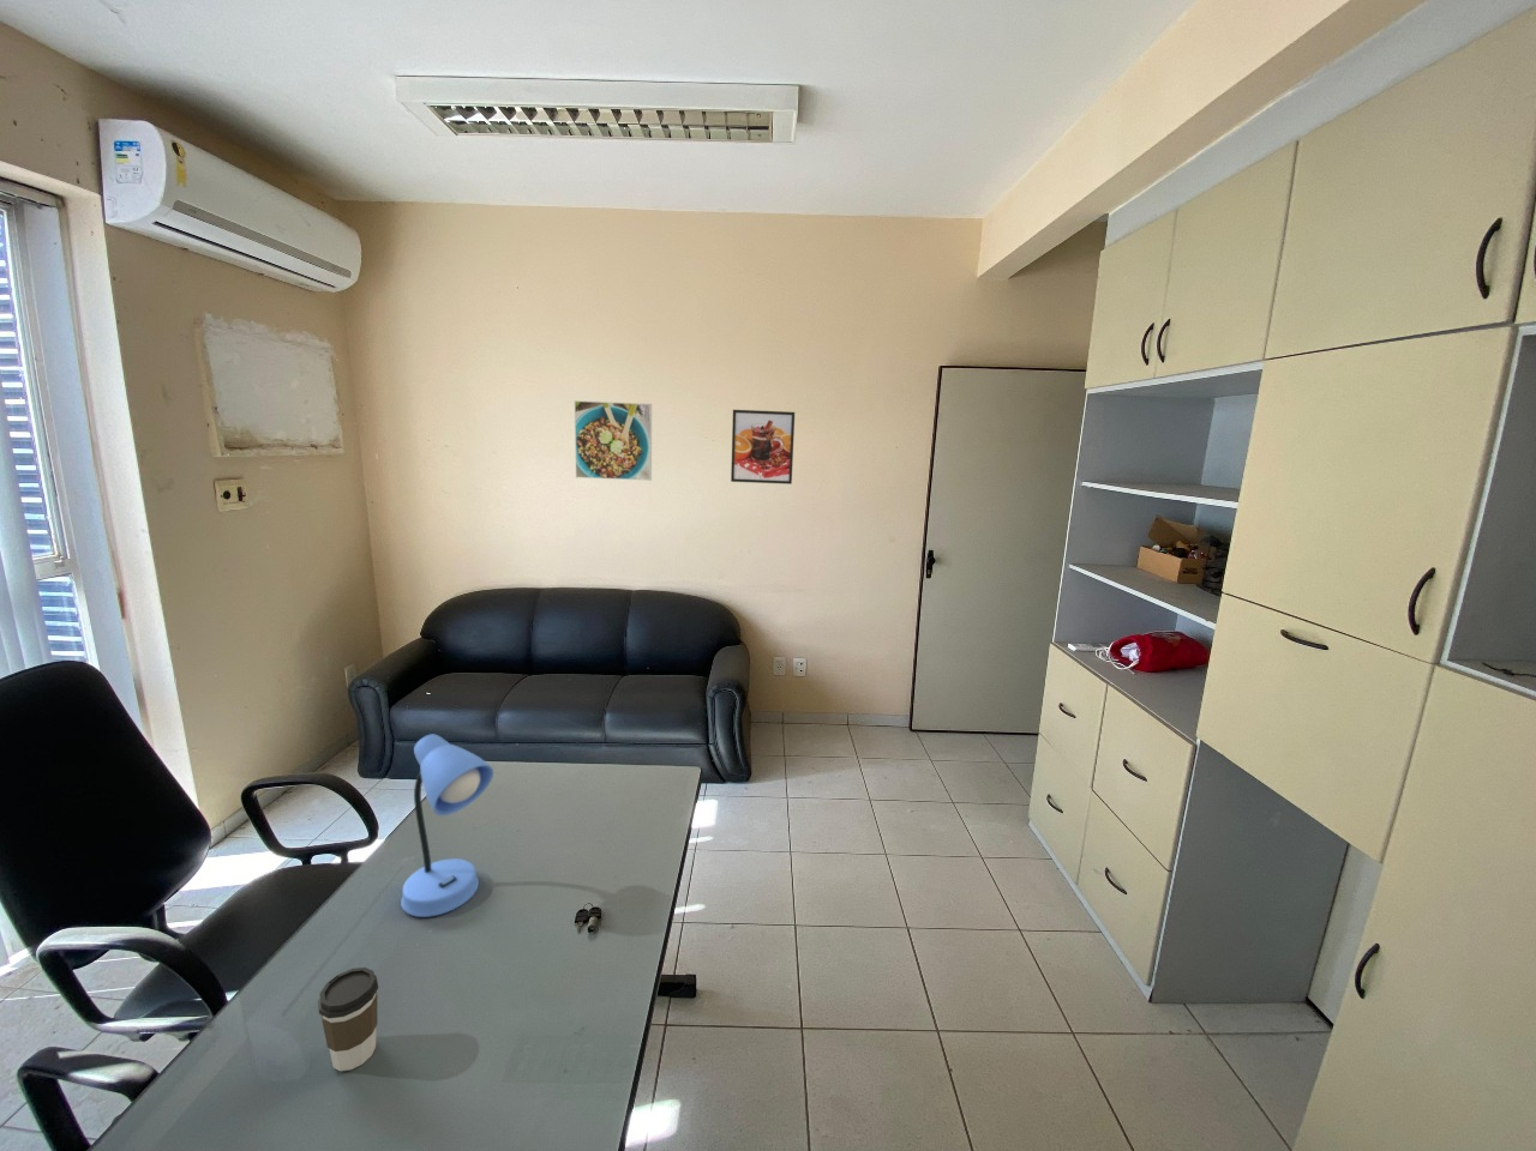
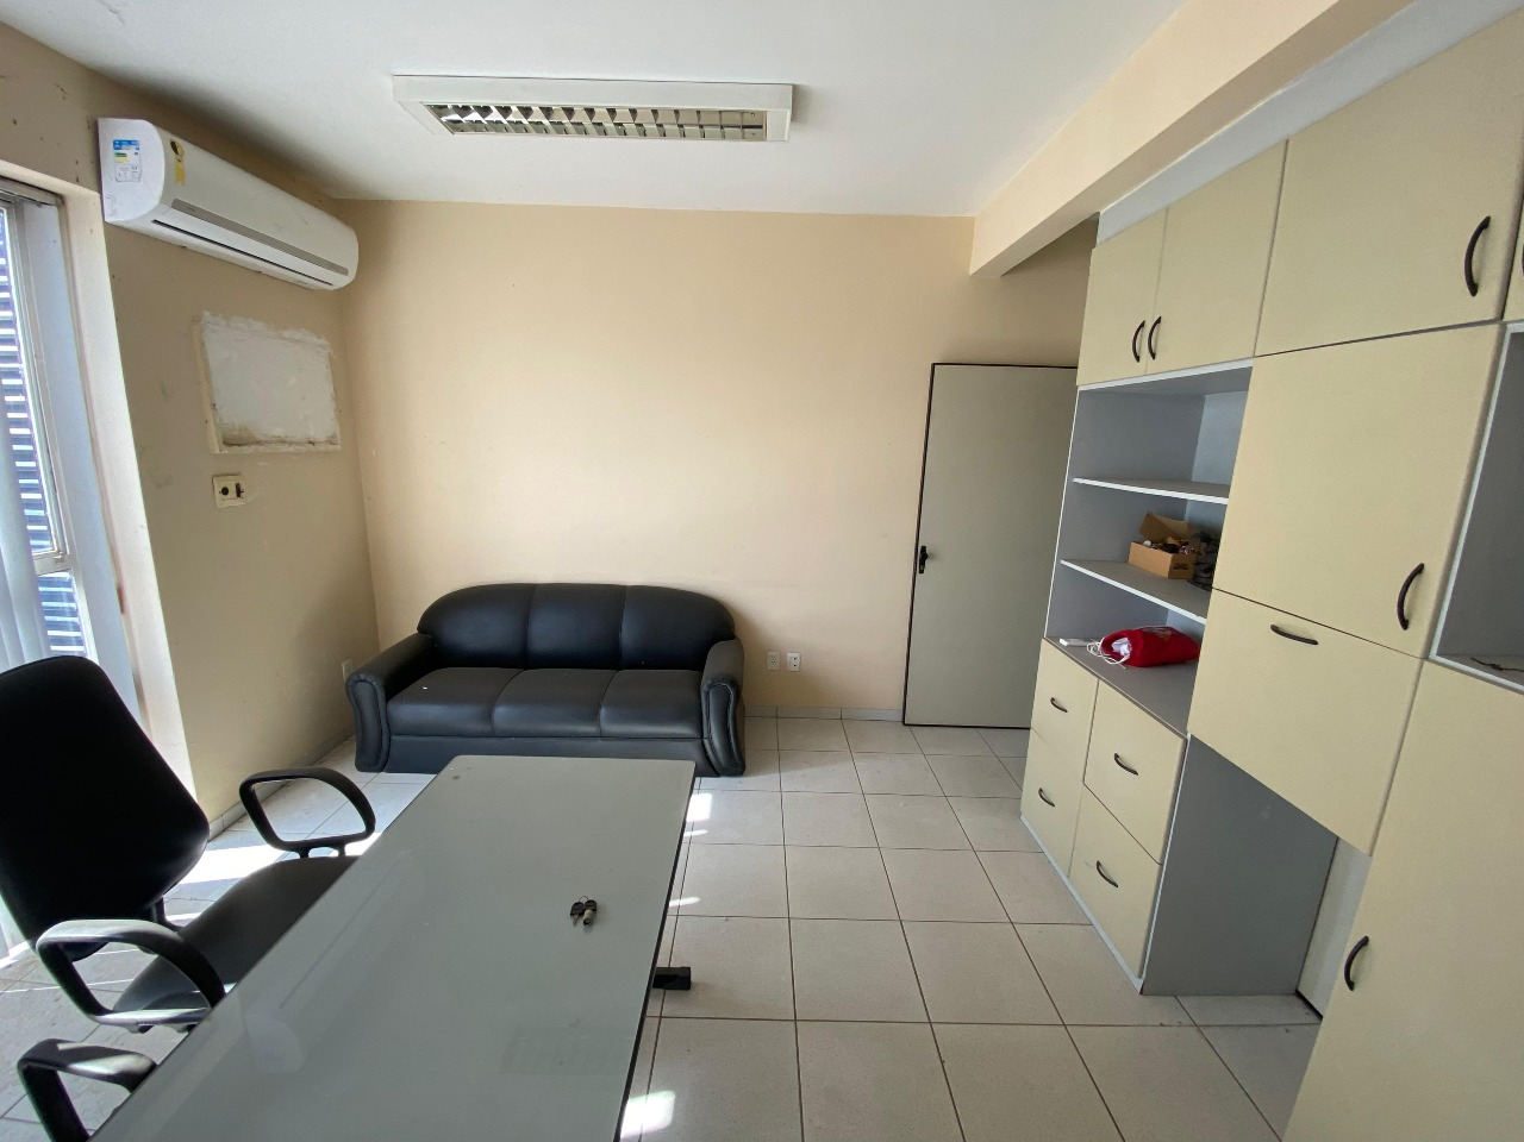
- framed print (762, 447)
- coffee cup (351, 1019)
- desk lamp (445, 814)
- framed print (613, 440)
